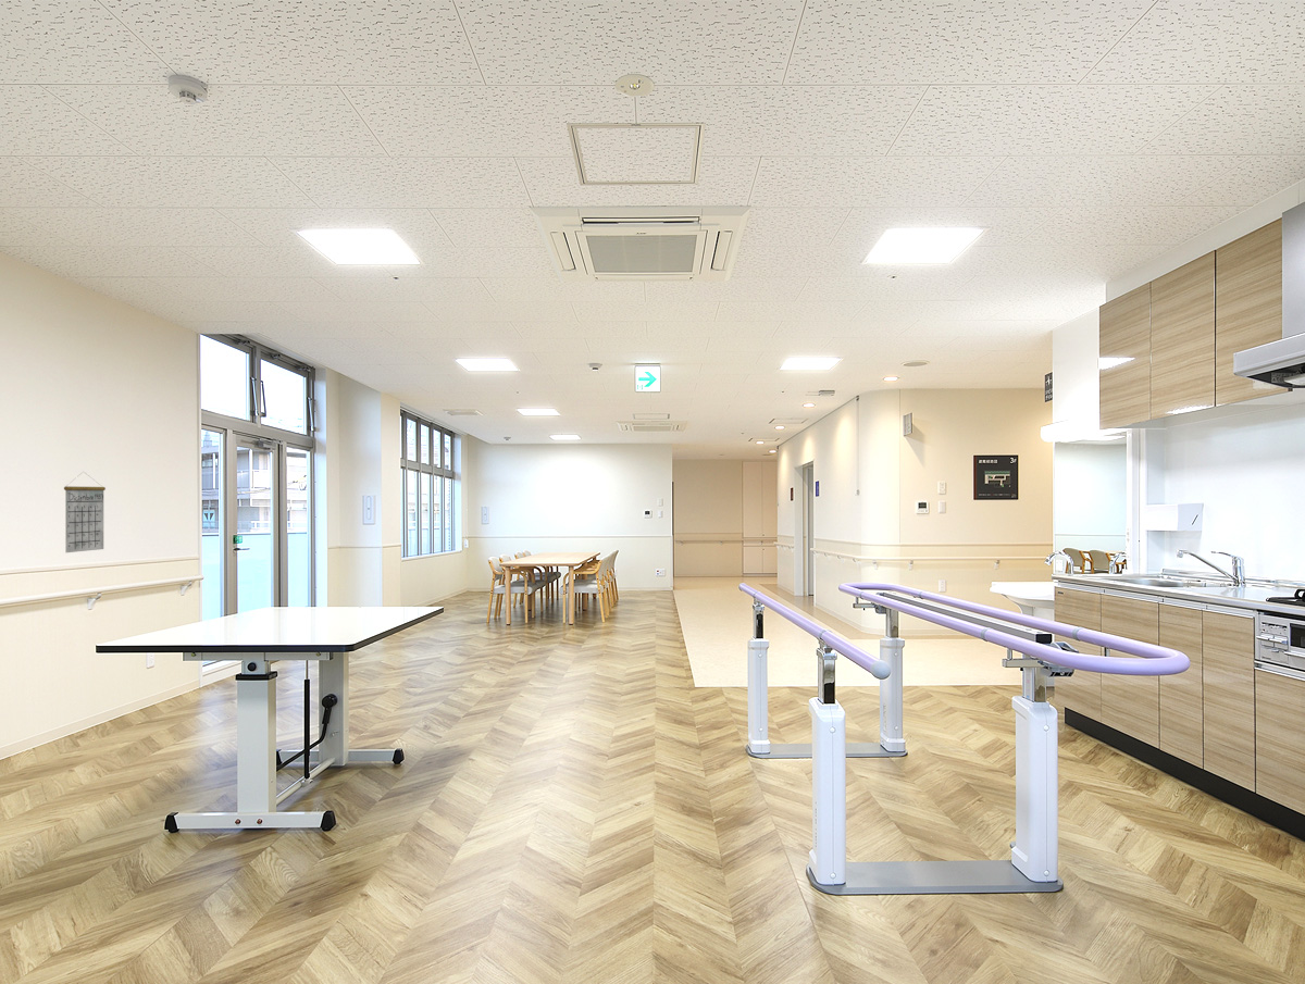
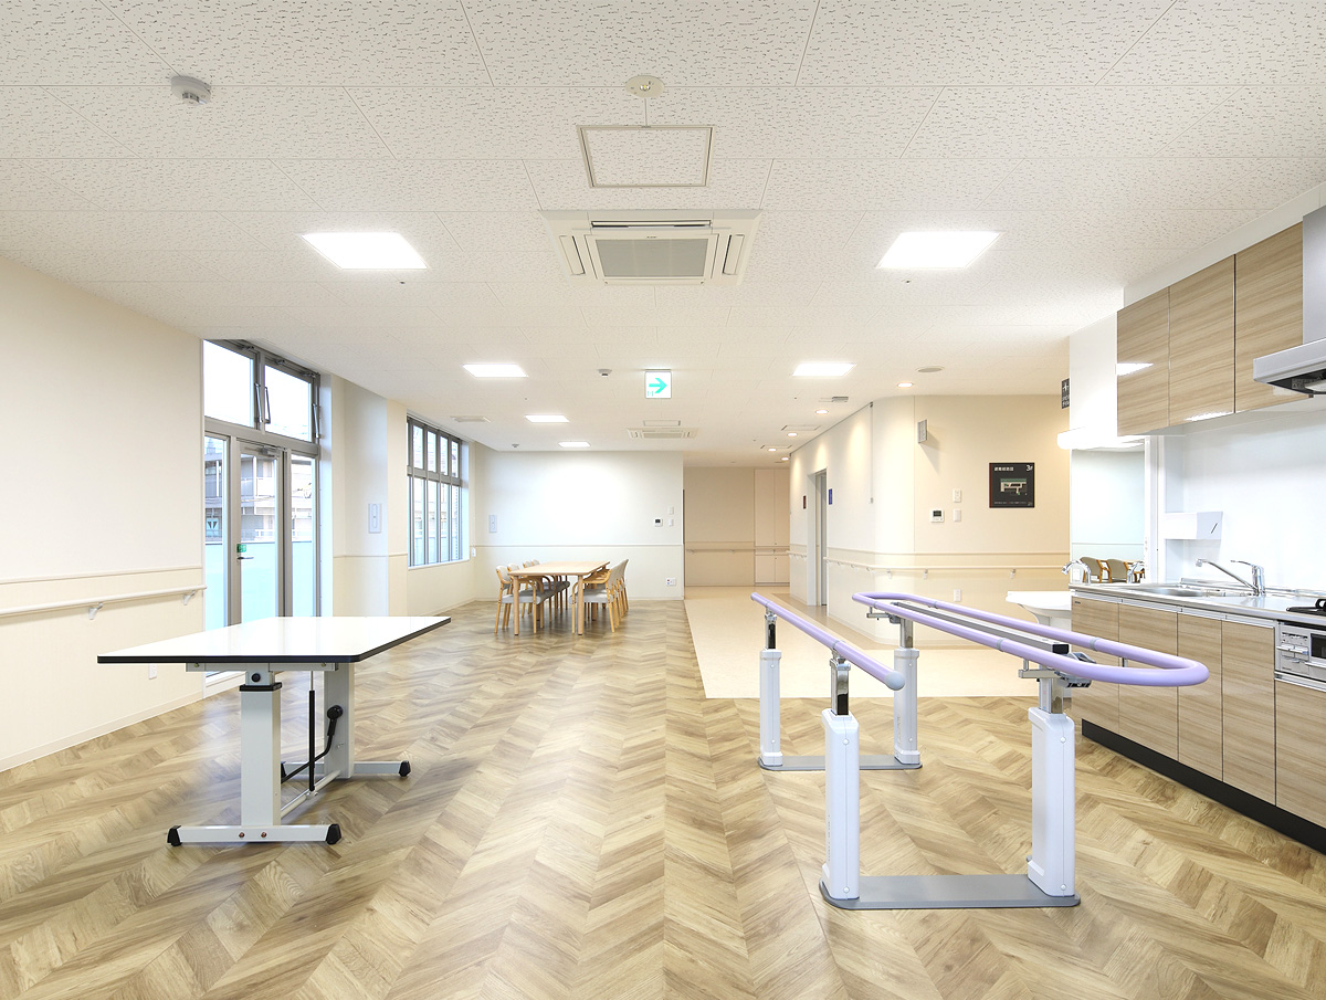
- calendar (85, 511)
